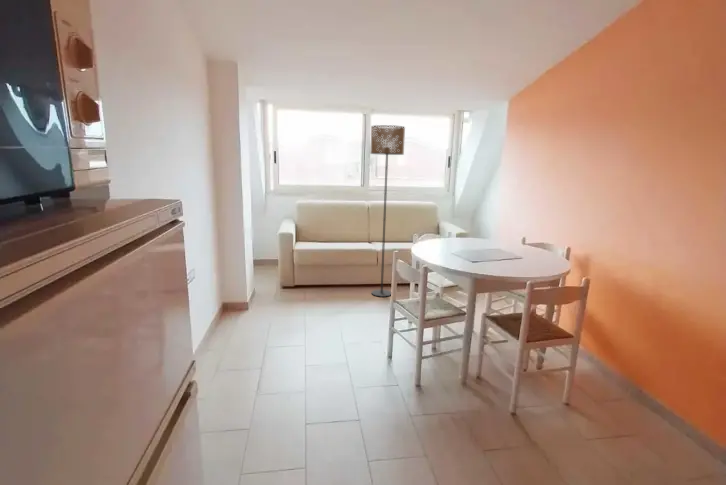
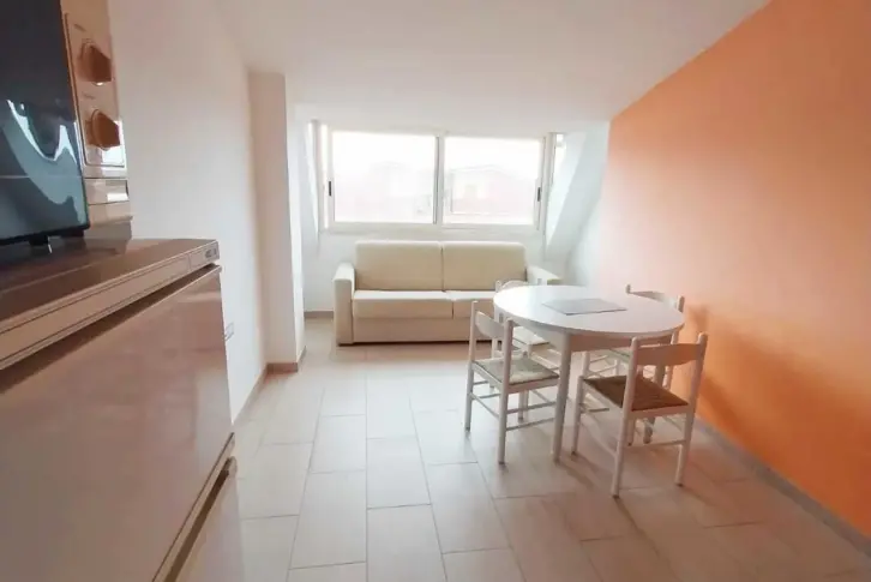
- floor lamp (384, 213)
